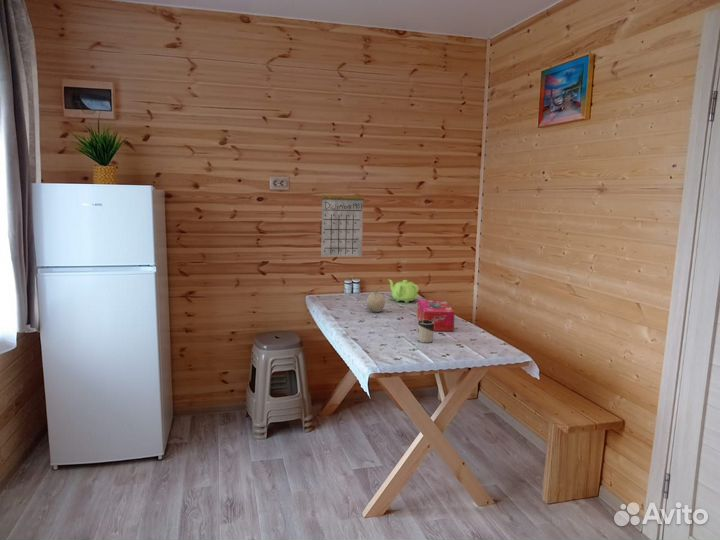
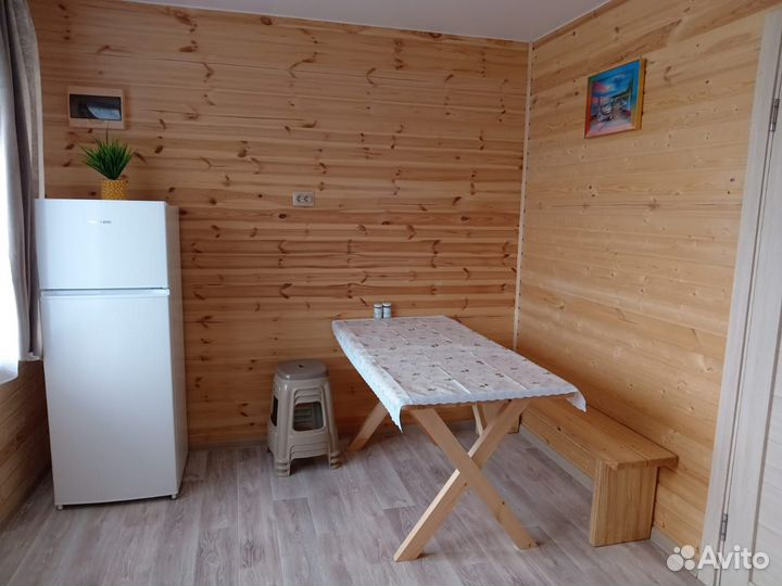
- tissue box (434, 314)
- fruit (375, 299)
- cup (424, 330)
- teapot (402, 290)
- calendar (342, 219)
